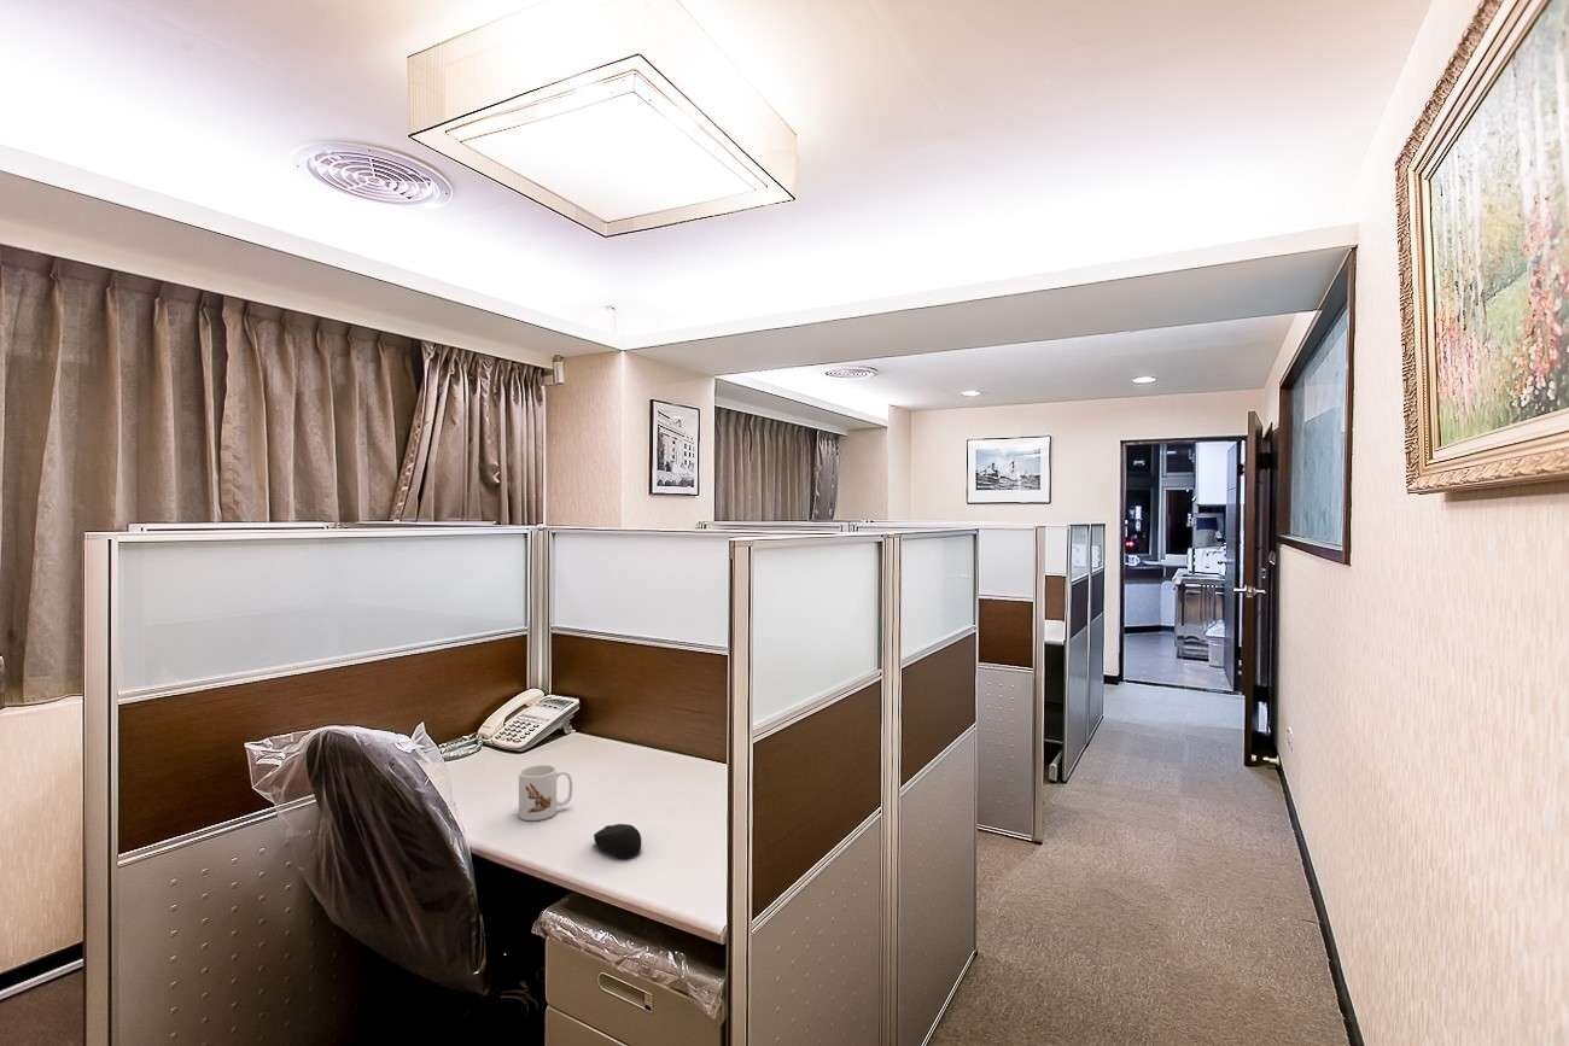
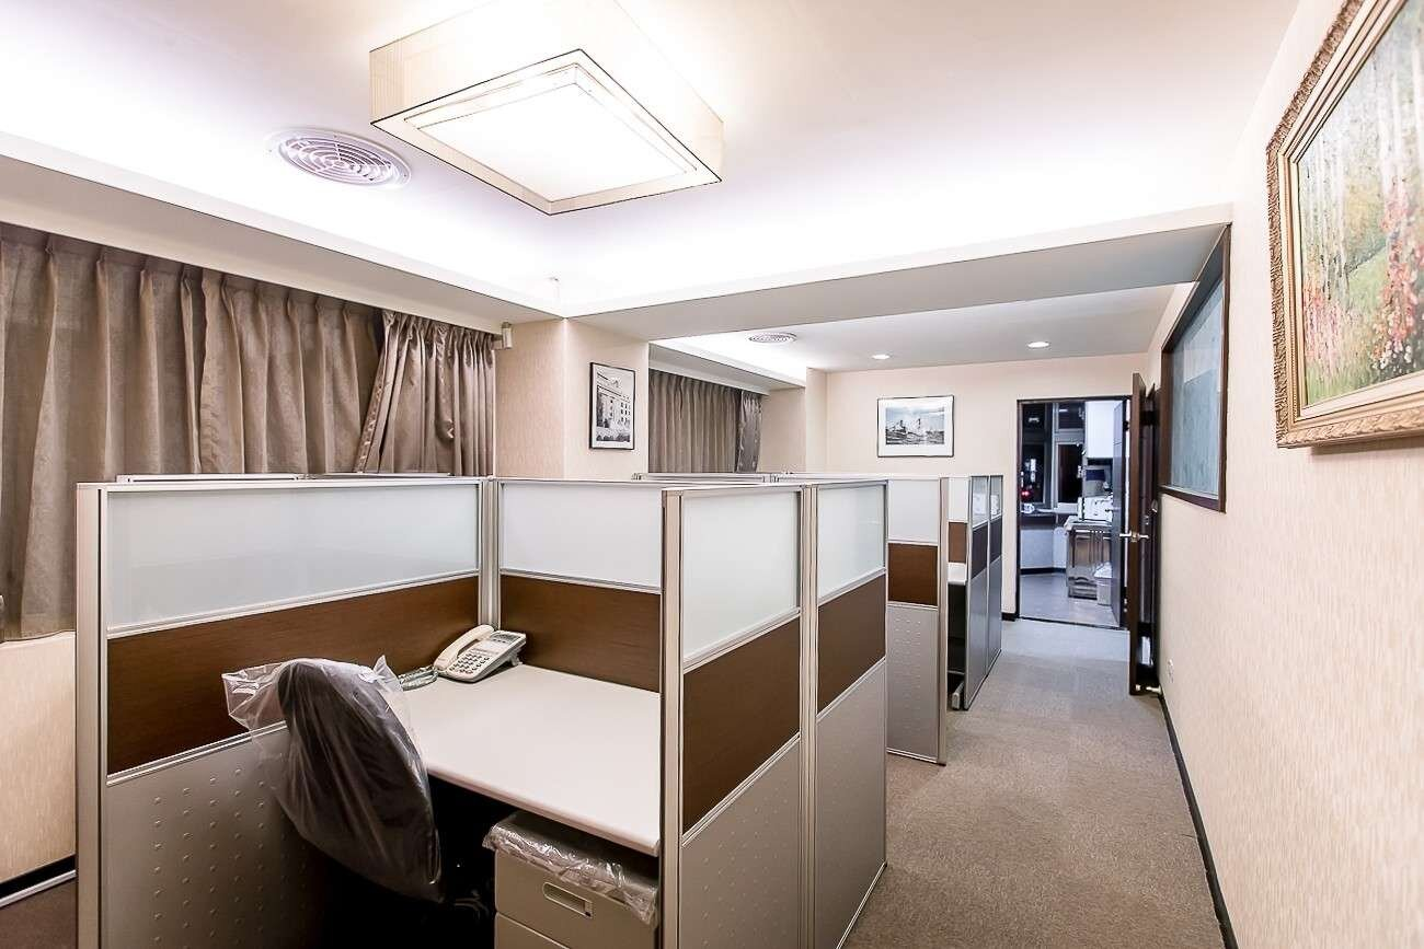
- mug (546, 790)
- computer mouse (617, 836)
